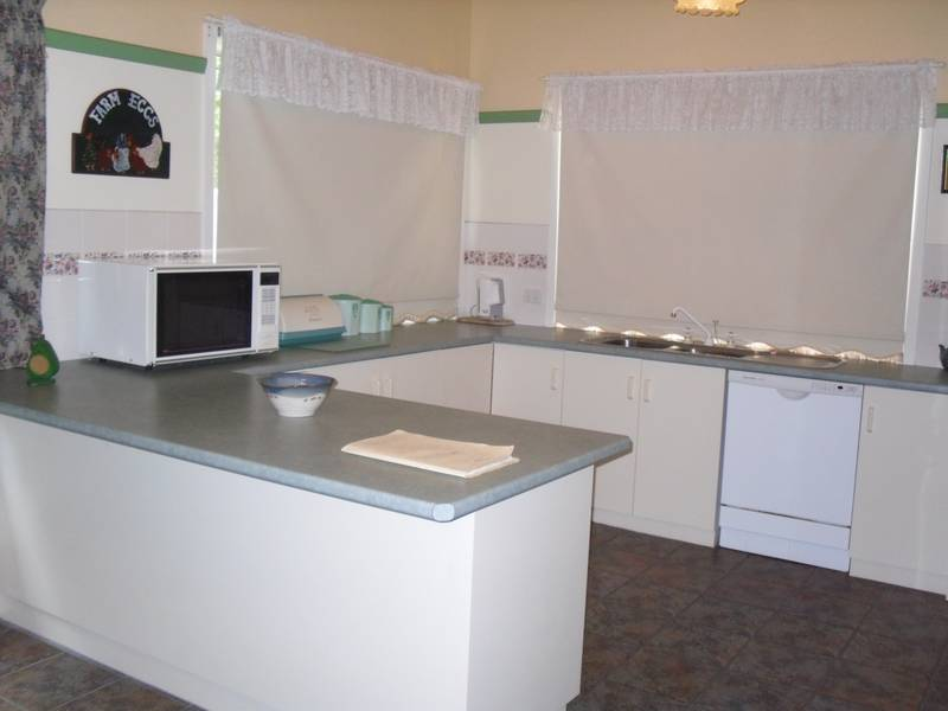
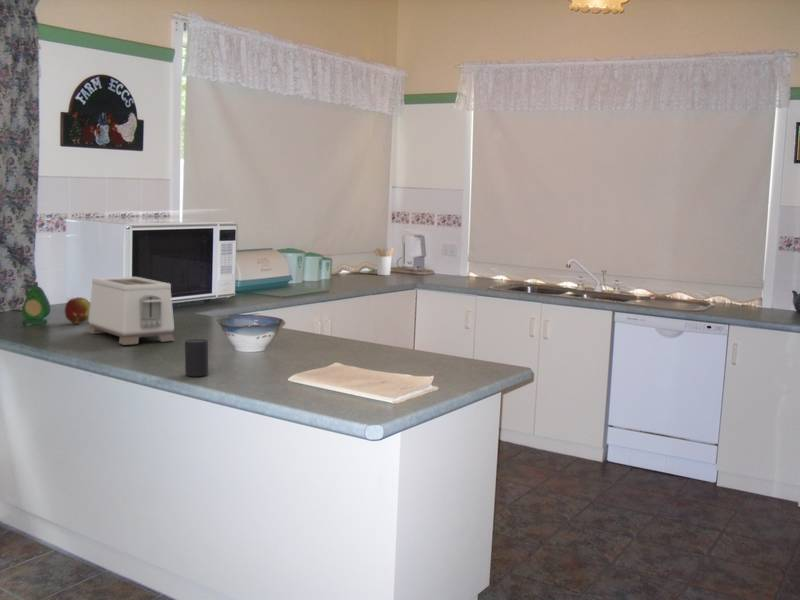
+ utensil holder (383, 261)
+ cup (196, 357)
+ toaster (132, 309)
+ fruit (80, 310)
